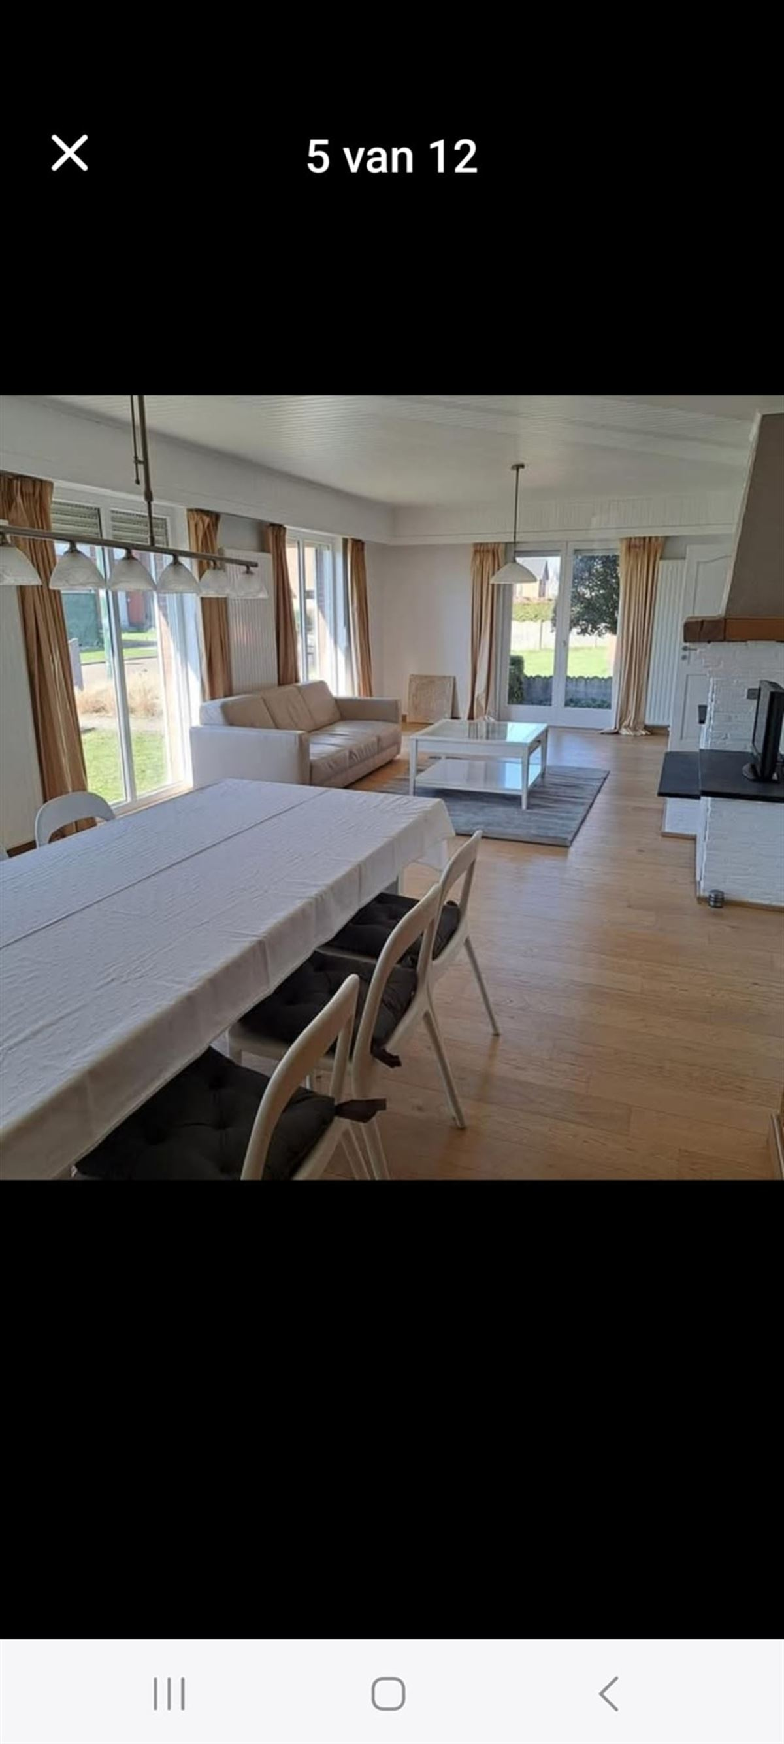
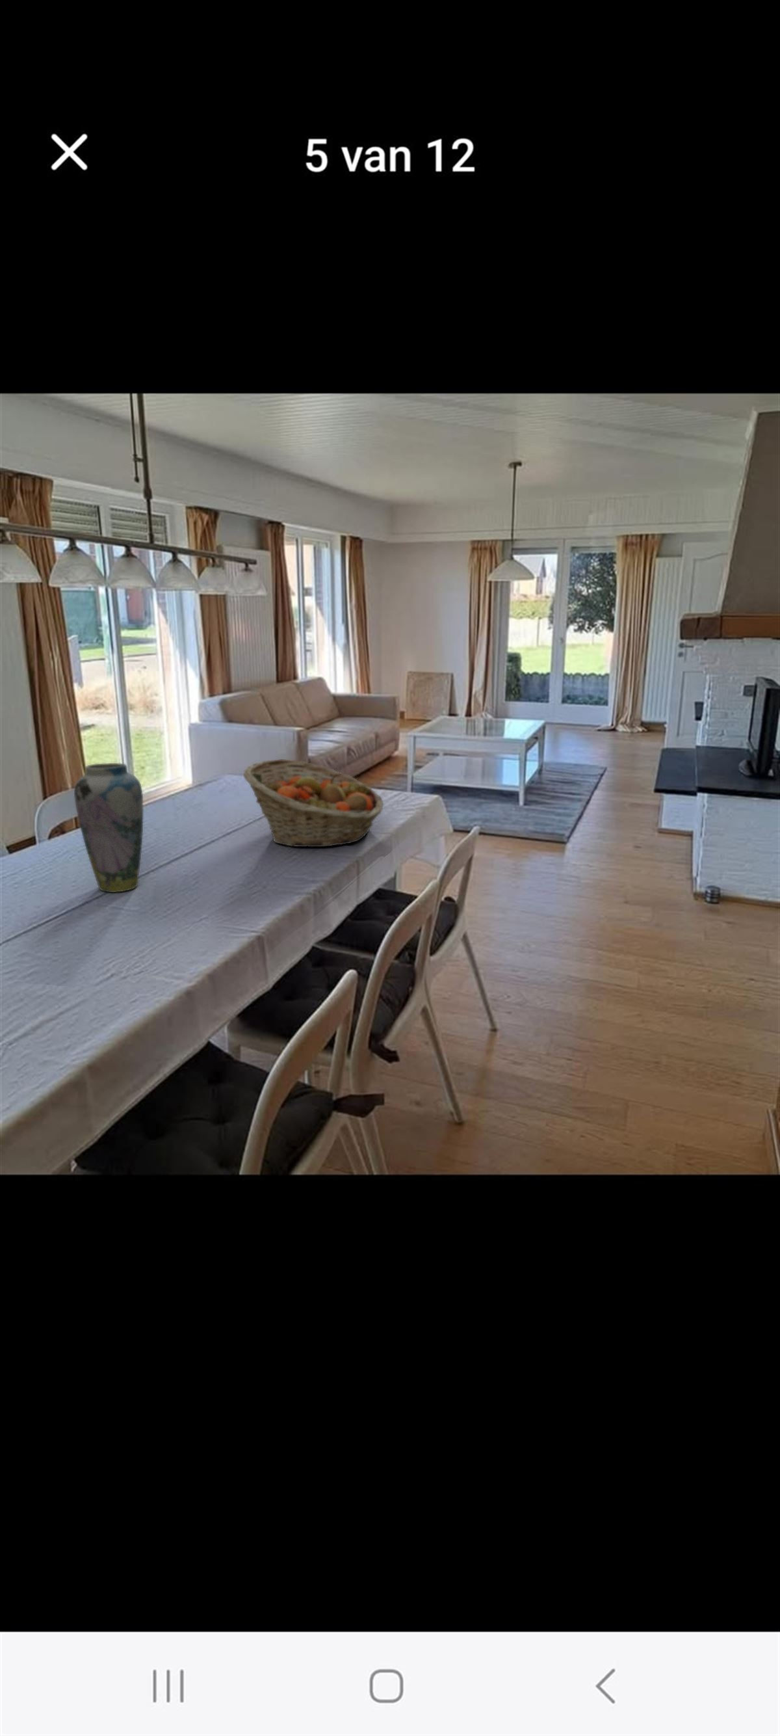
+ vase (112, 827)
+ fruit basket (314, 799)
